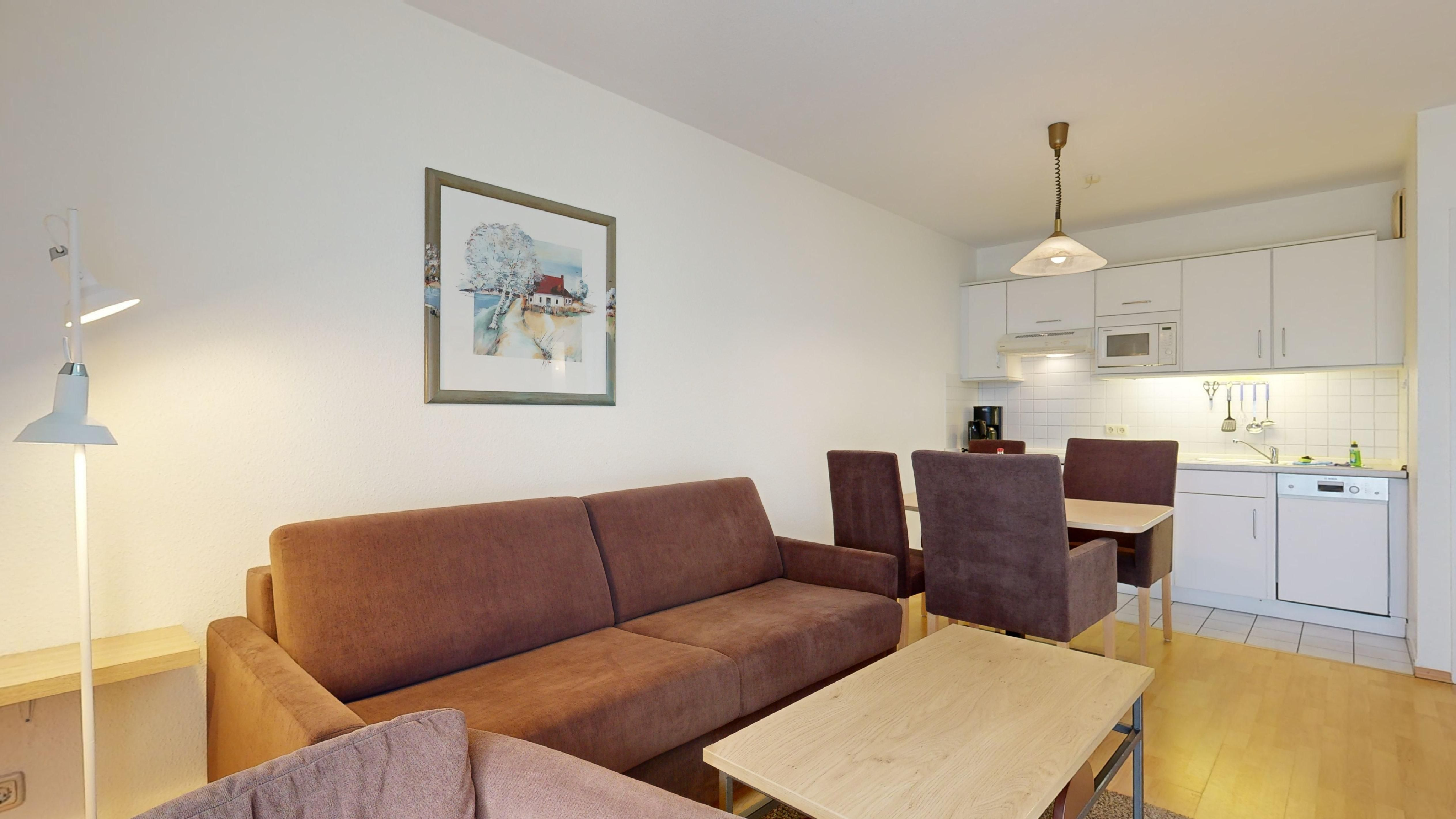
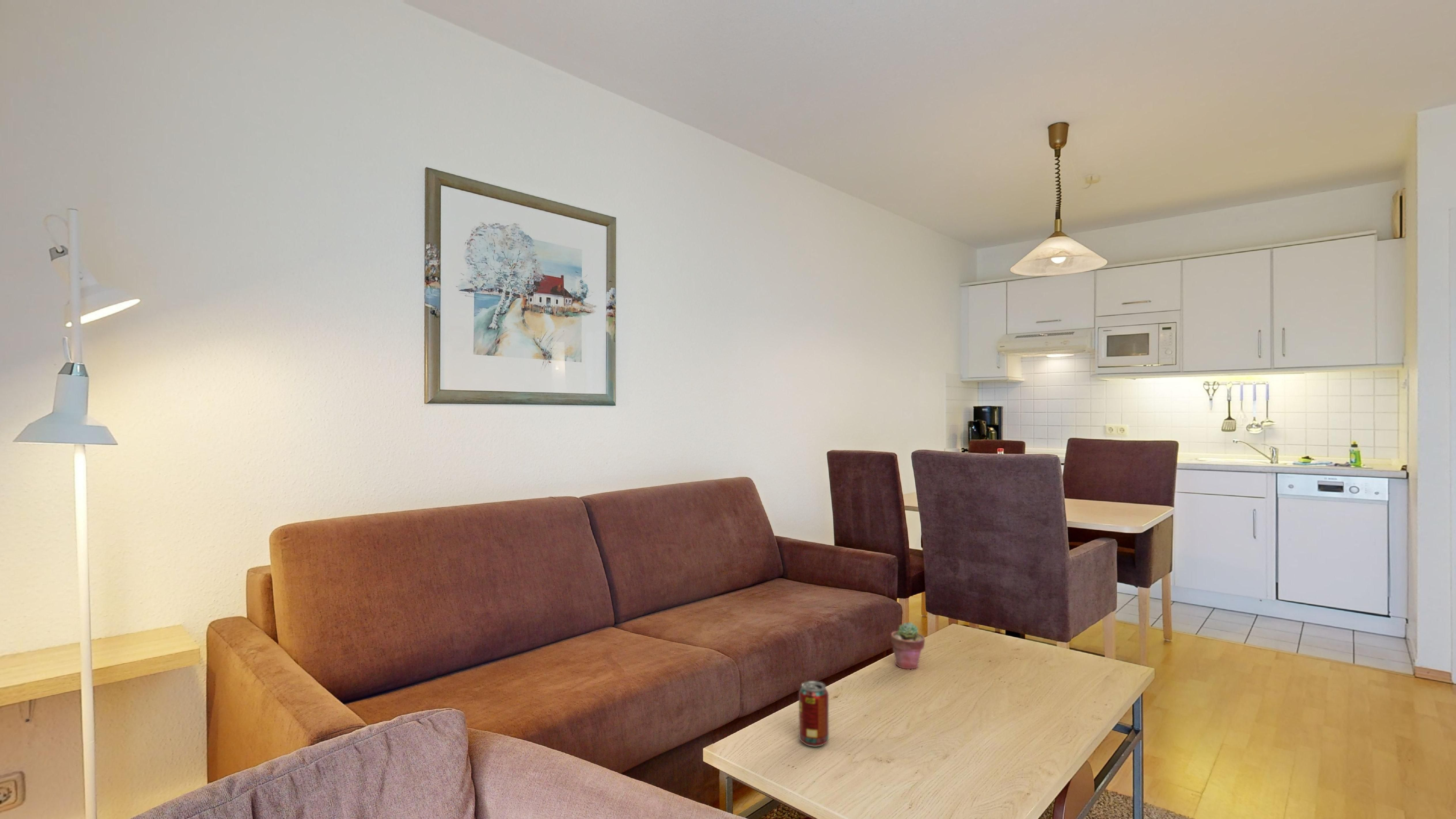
+ potted succulent (908, 644)
+ beverage can (814, 713)
